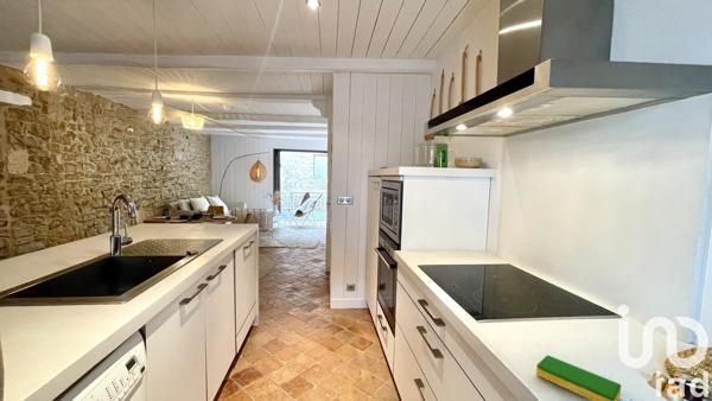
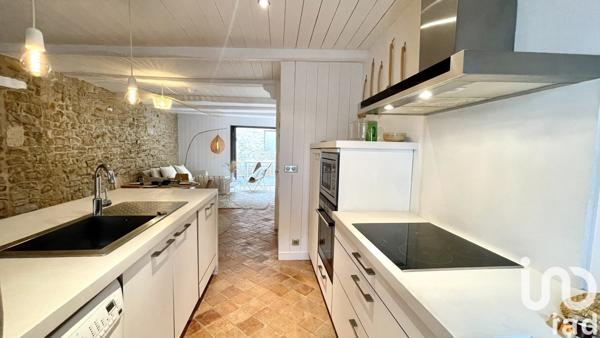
- dish sponge (576, 378)
